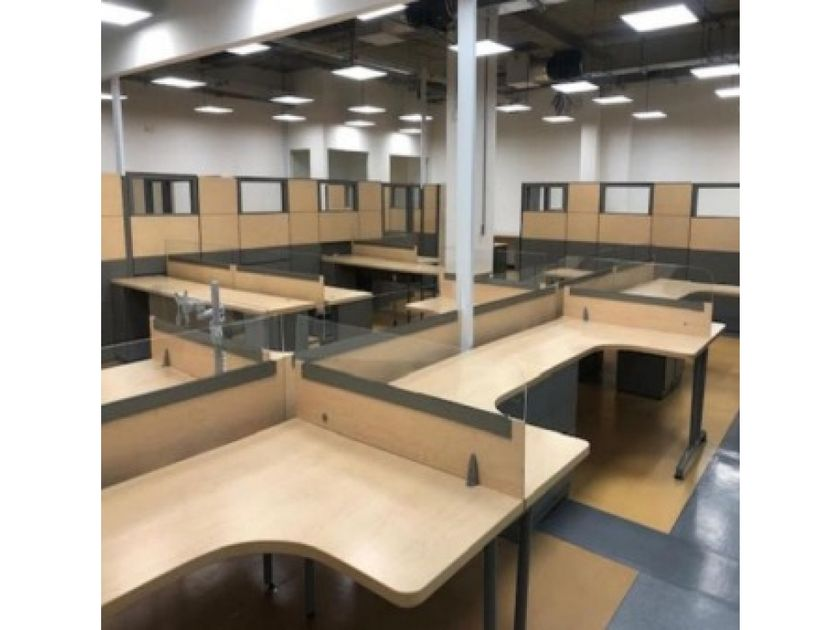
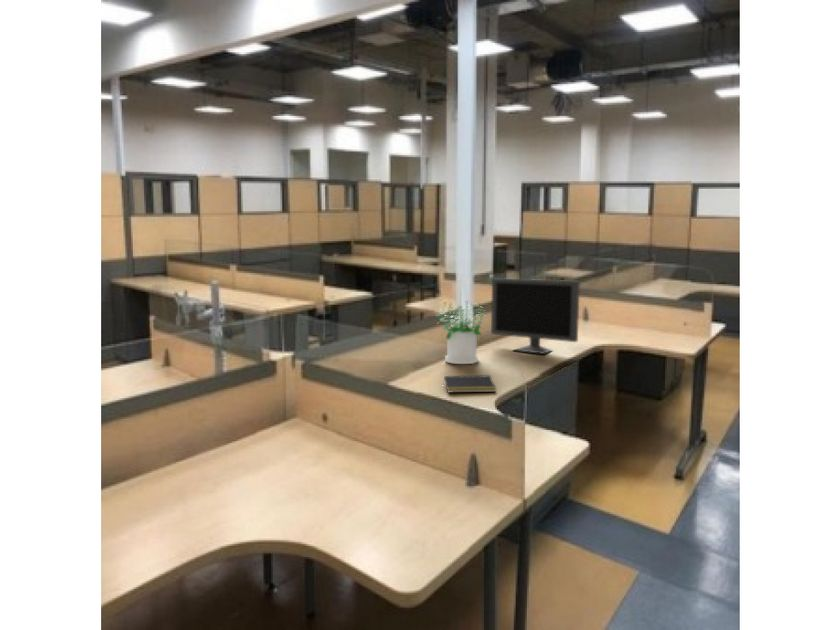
+ potted plant (462, 331)
+ notepad (469, 383)
+ monitor (533, 315)
